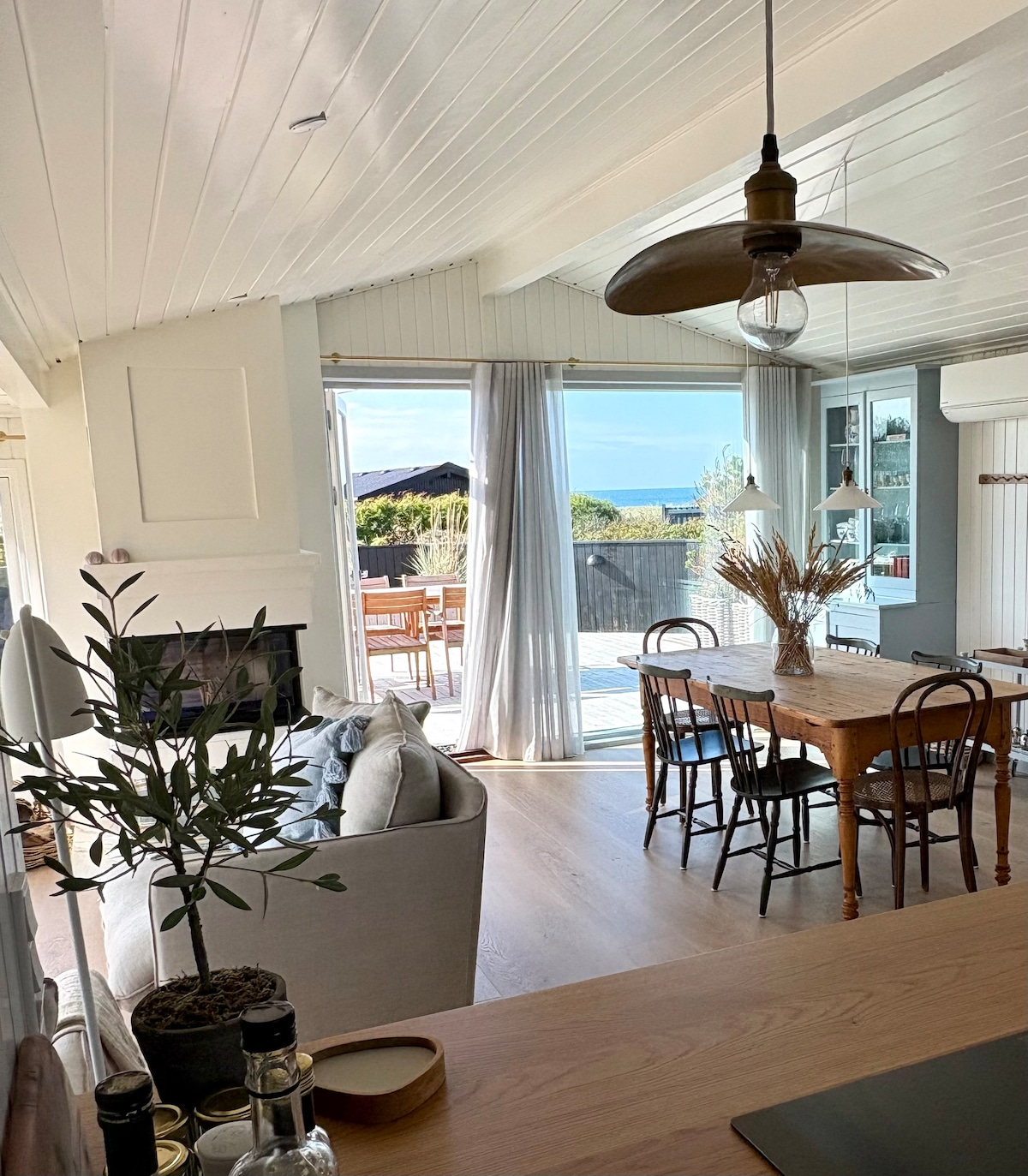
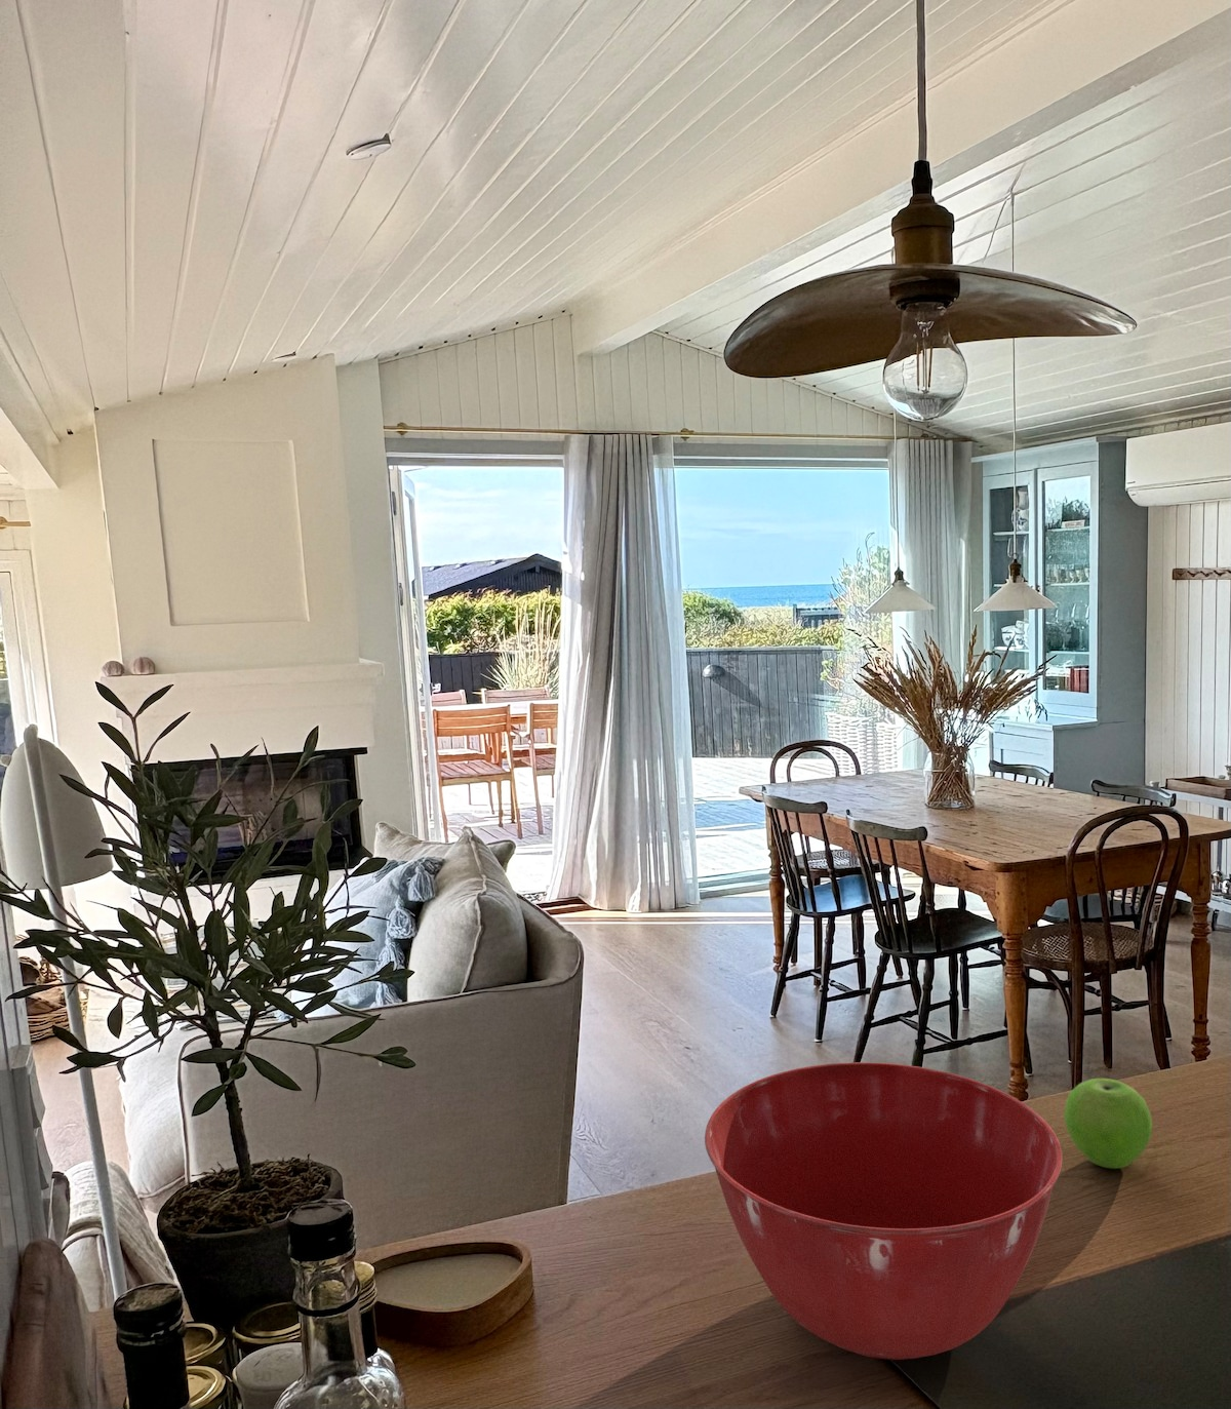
+ fruit (1106, 1123)
+ mixing bowl (880, 1220)
